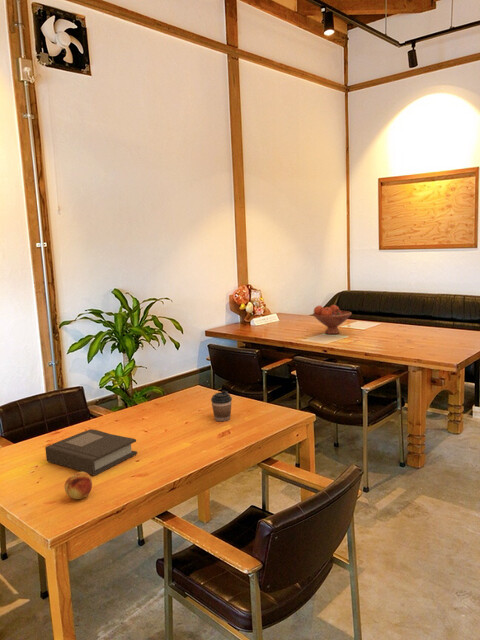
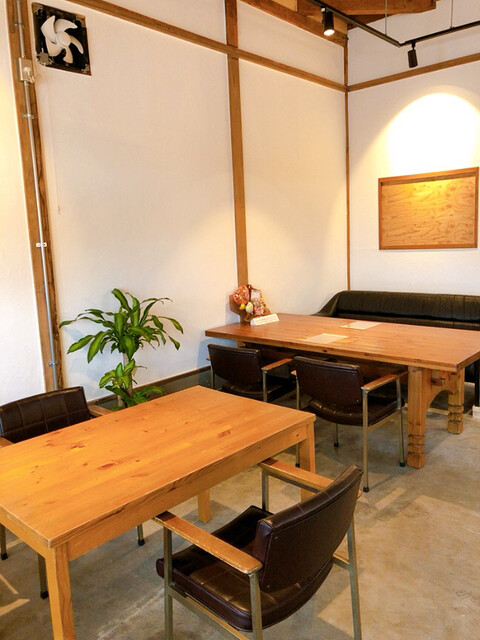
- fruit bowl (332, 319)
- book (91, 450)
- coffee cup (221, 405)
- fruit (78, 485)
